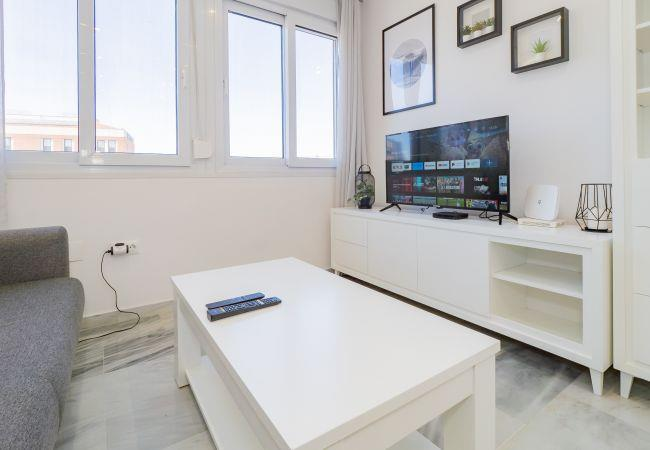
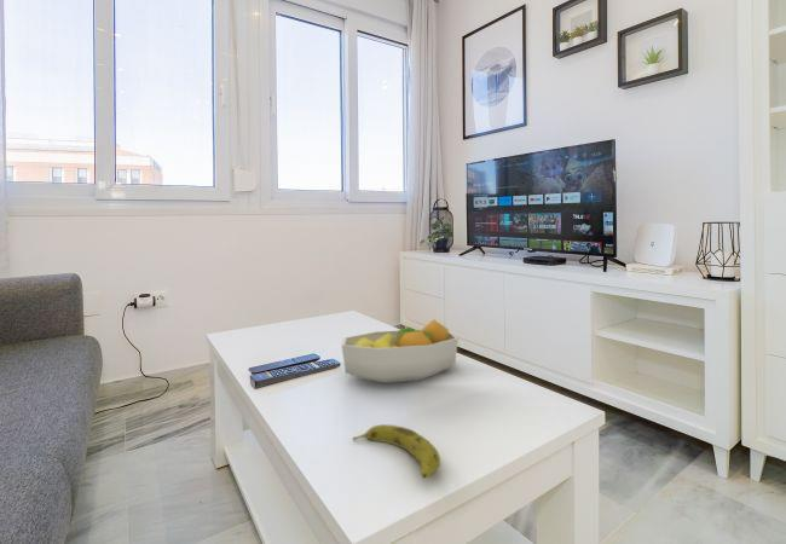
+ fruit (400, 446)
+ fruit bowl (400, 347)
